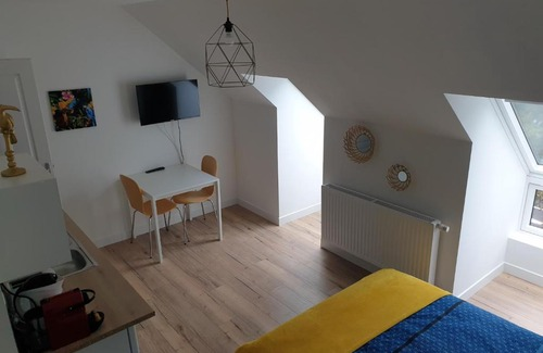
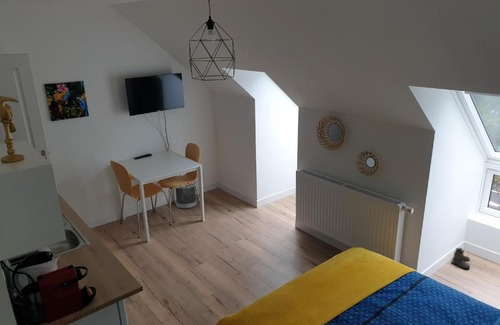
+ boots (462, 257)
+ wastebasket (185, 194)
